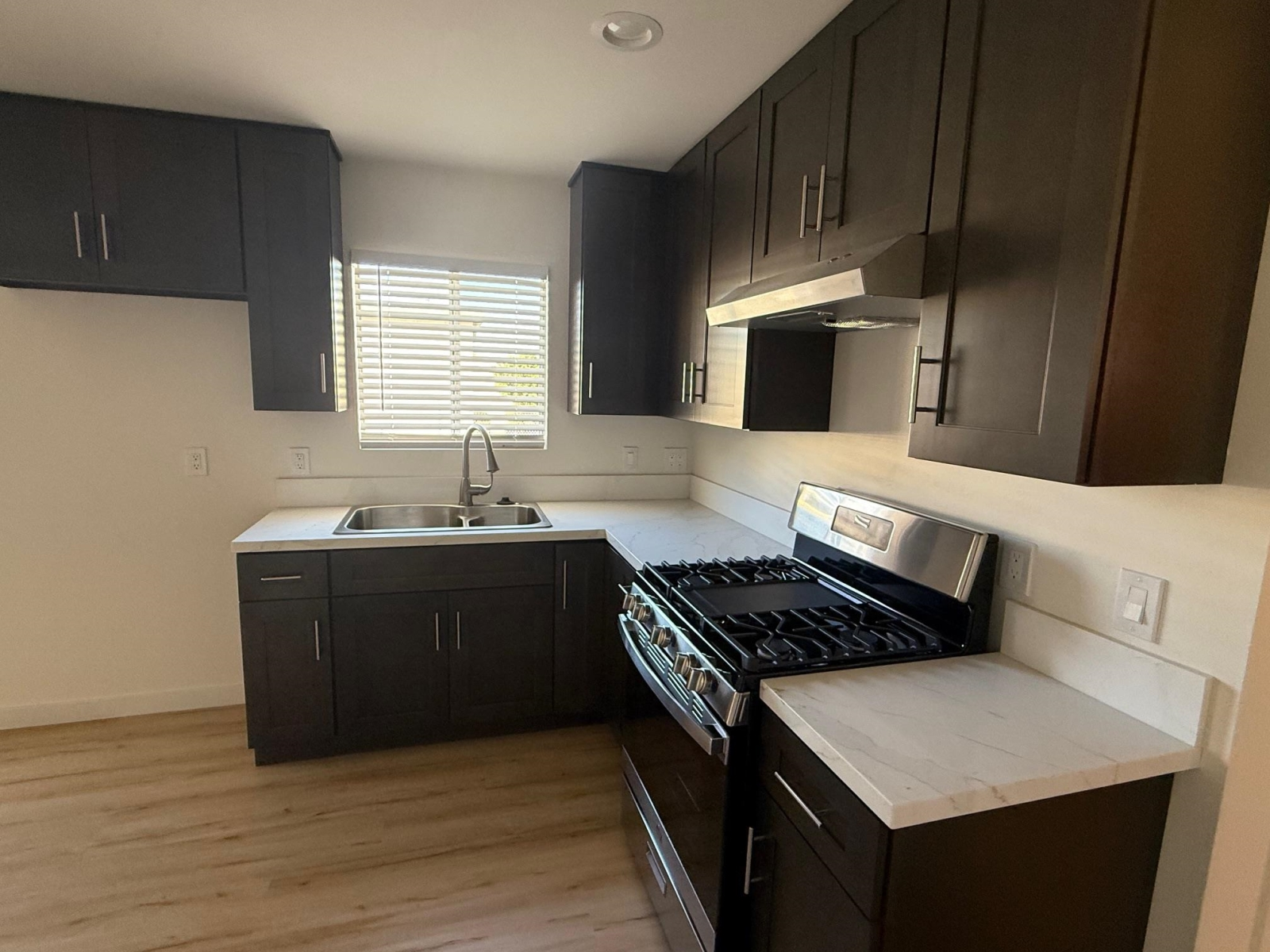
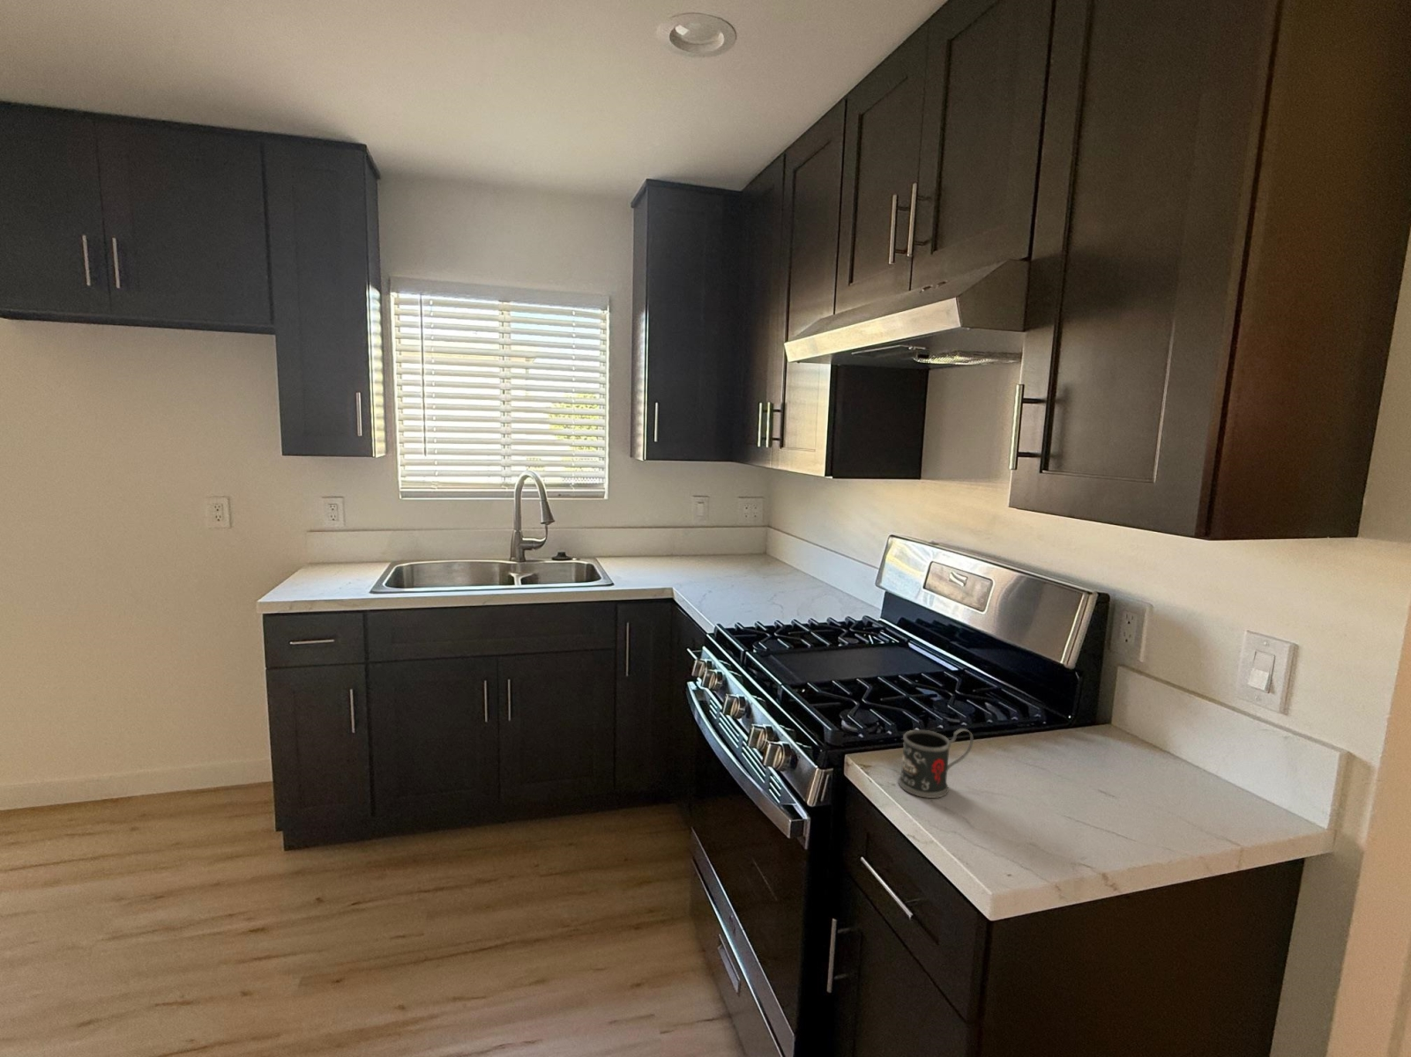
+ mug (937, 757)
